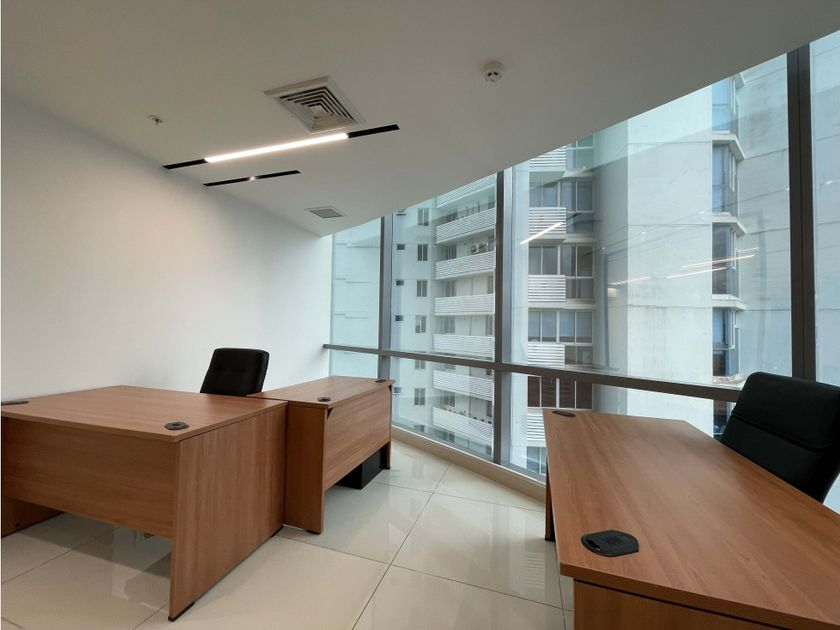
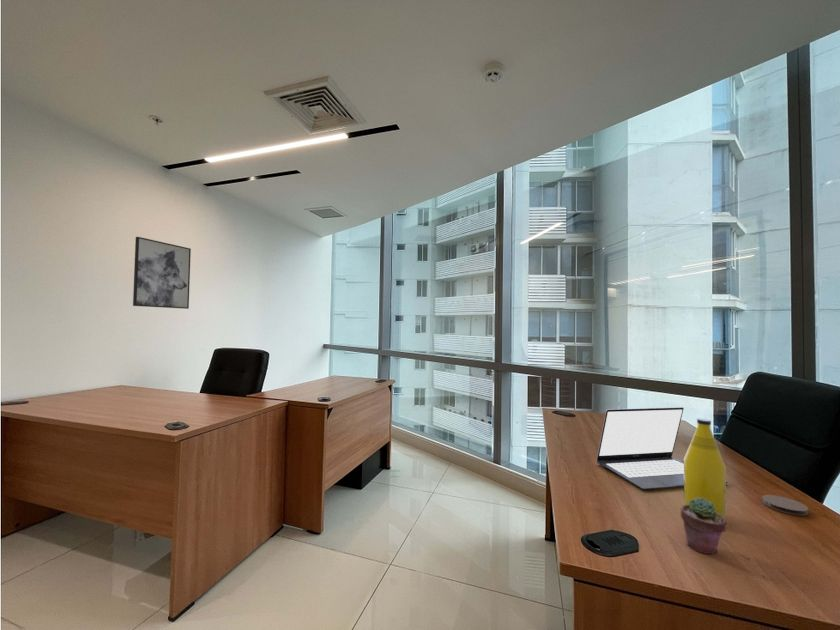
+ potted succulent (702, 523)
+ coaster (784, 504)
+ wall art (163, 275)
+ laptop (658, 442)
+ bottle (704, 467)
